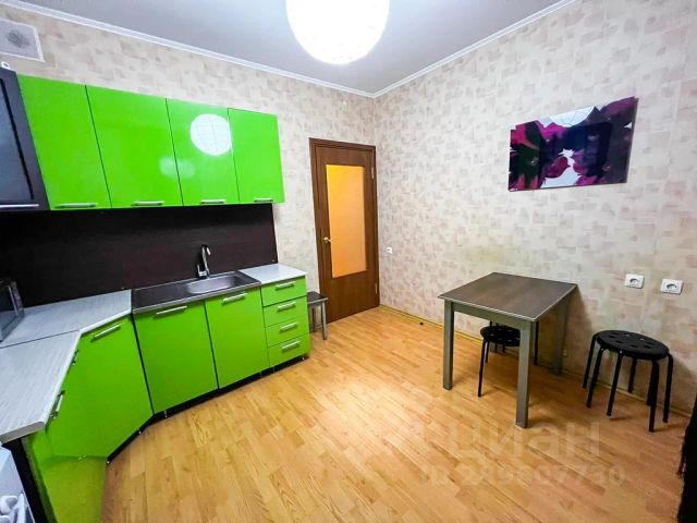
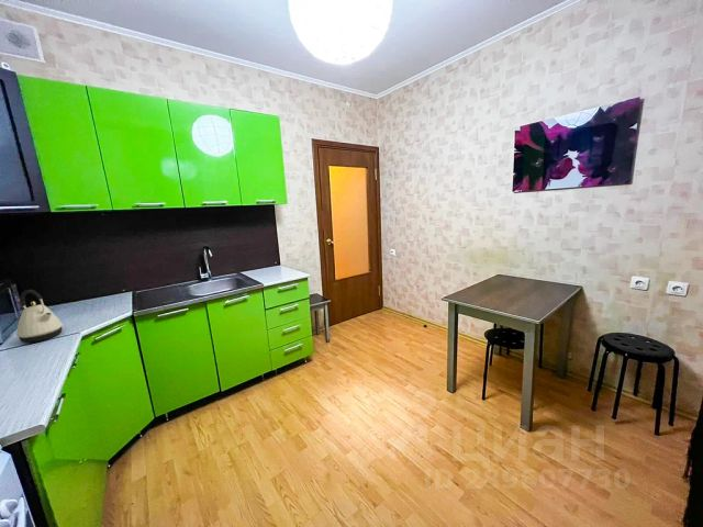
+ kettle (36, 313)
